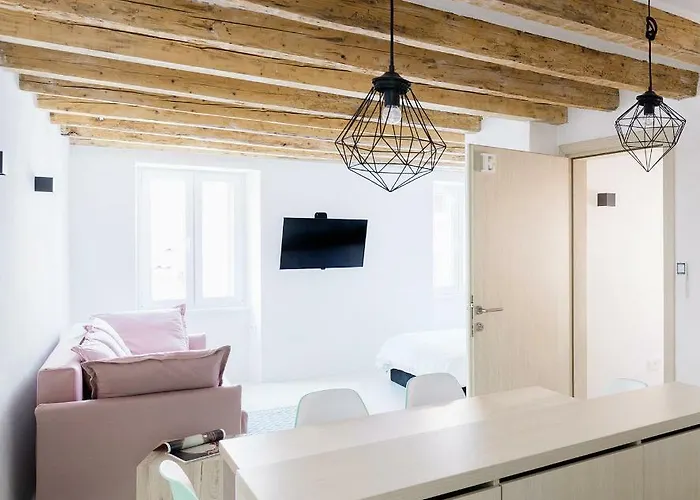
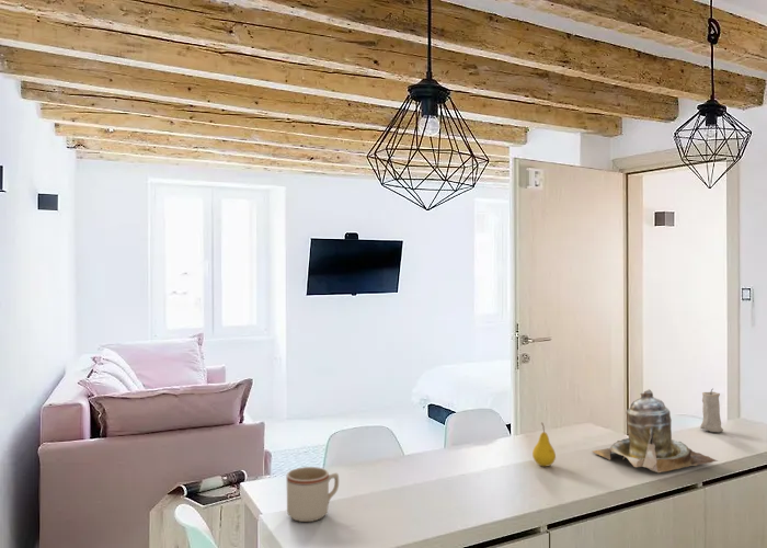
+ teapot (651, 423)
+ candle (711, 409)
+ mug (313, 492)
+ fruit (543, 444)
